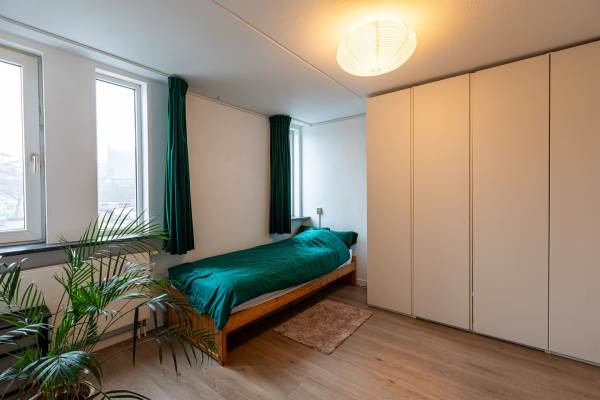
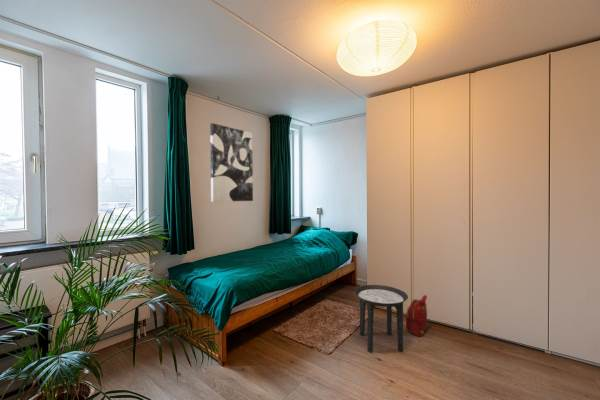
+ wall art (233, 165)
+ side table (387, 317)
+ backpack (417, 311)
